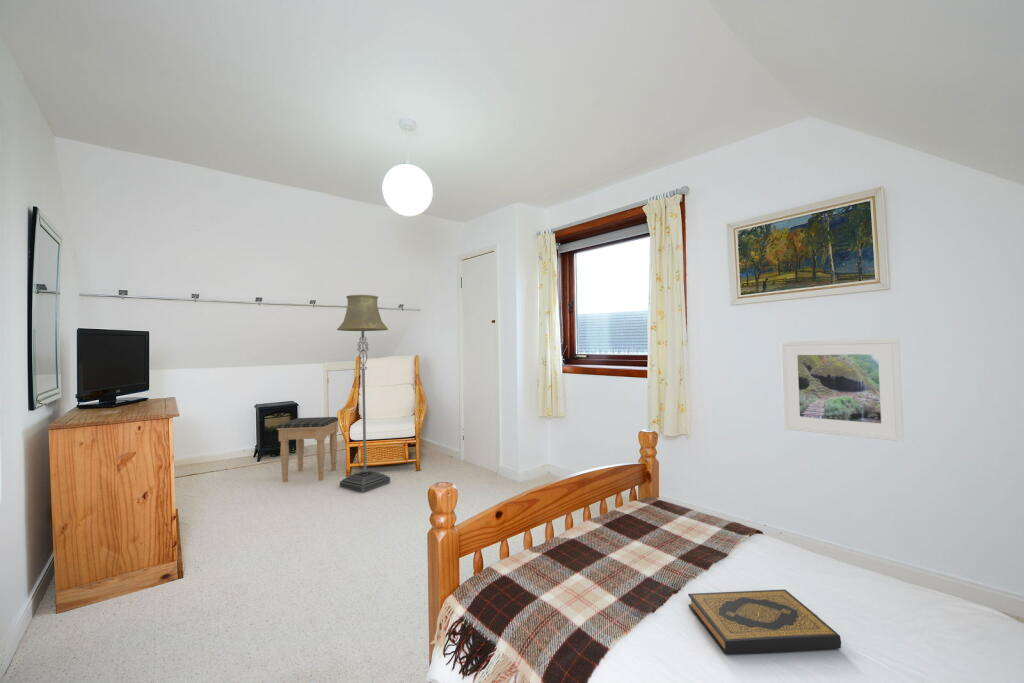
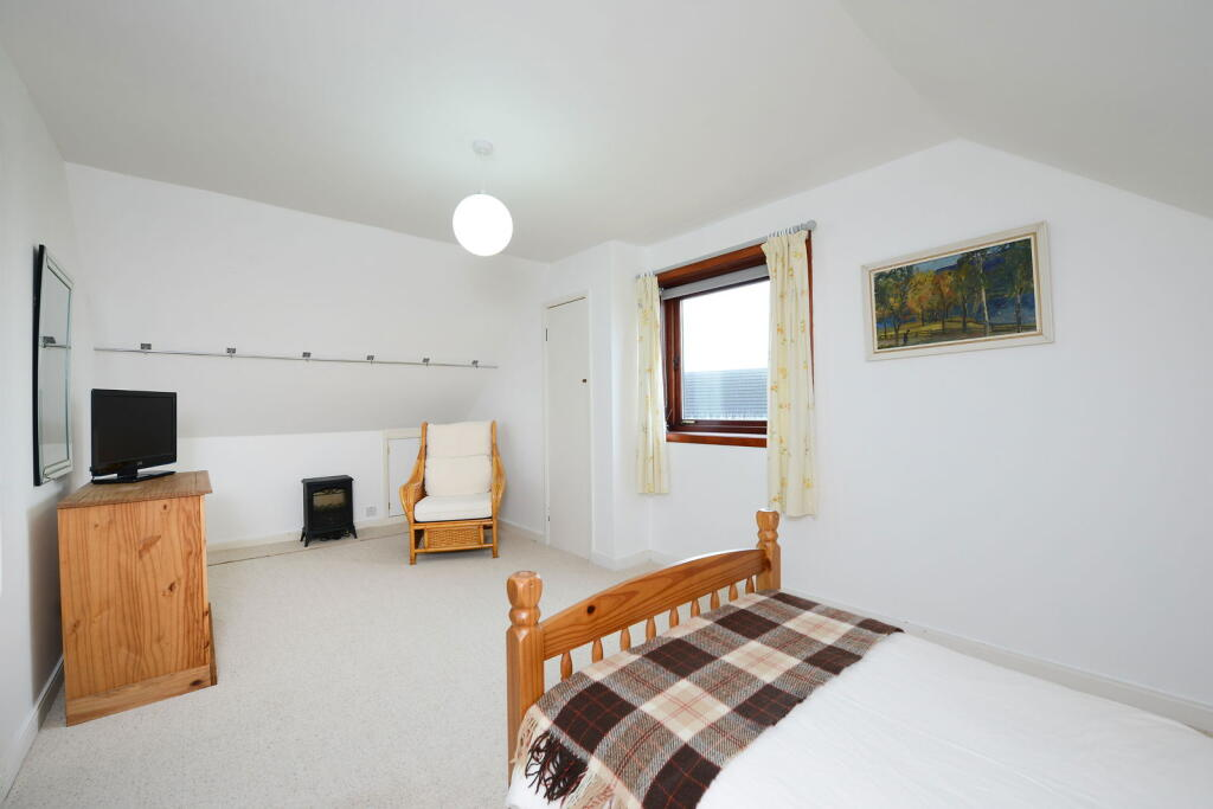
- footstool (303, 447)
- floor lamp (363, 390)
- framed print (837, 387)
- hardback book (758, 619)
